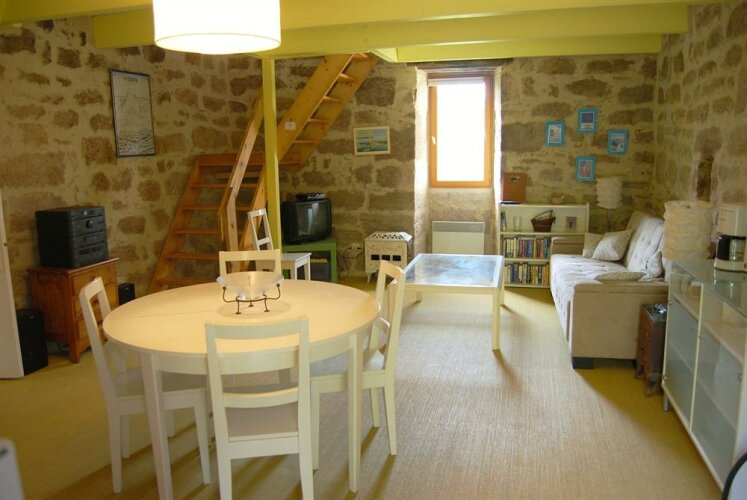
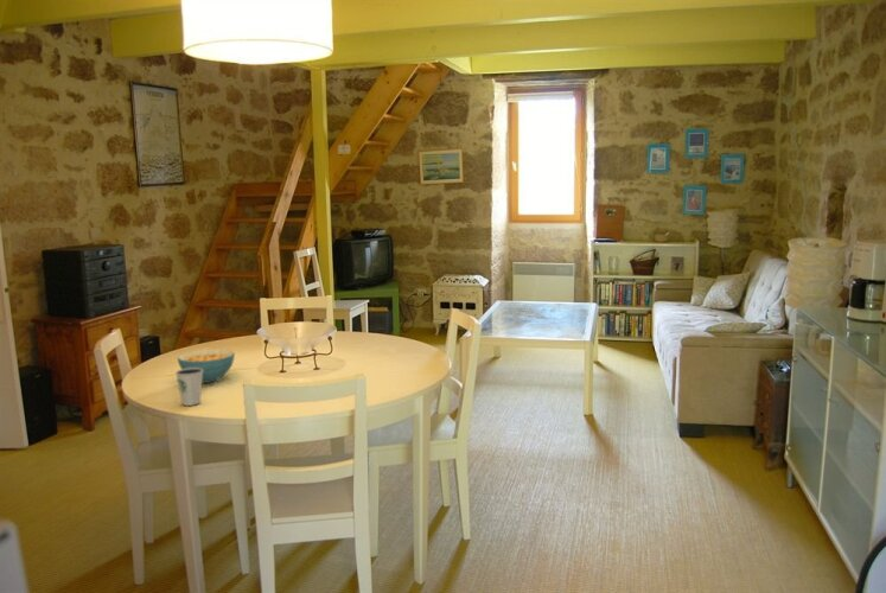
+ cereal bowl (206, 368)
+ dixie cup (190, 387)
